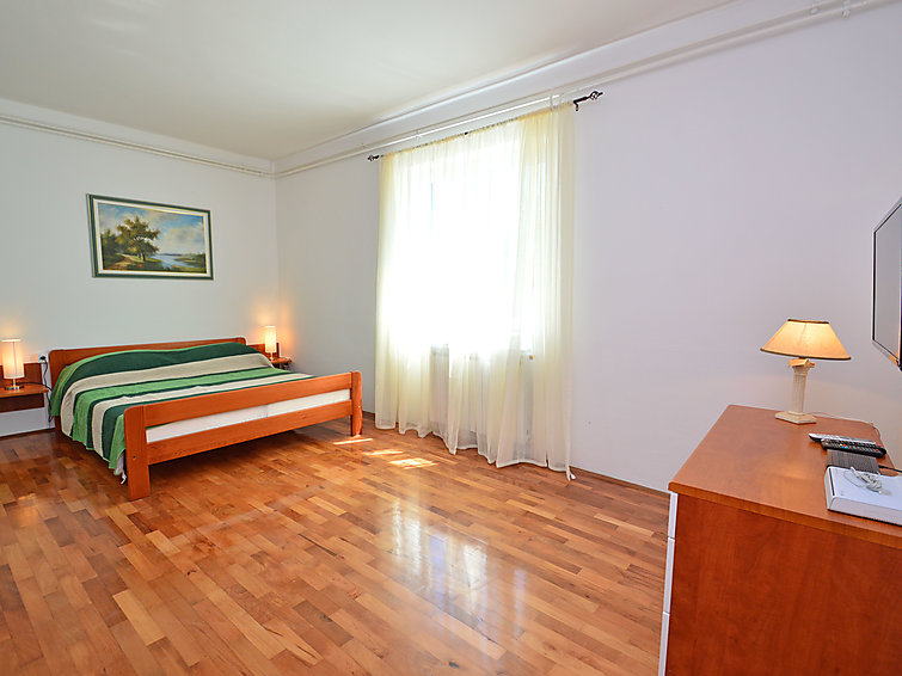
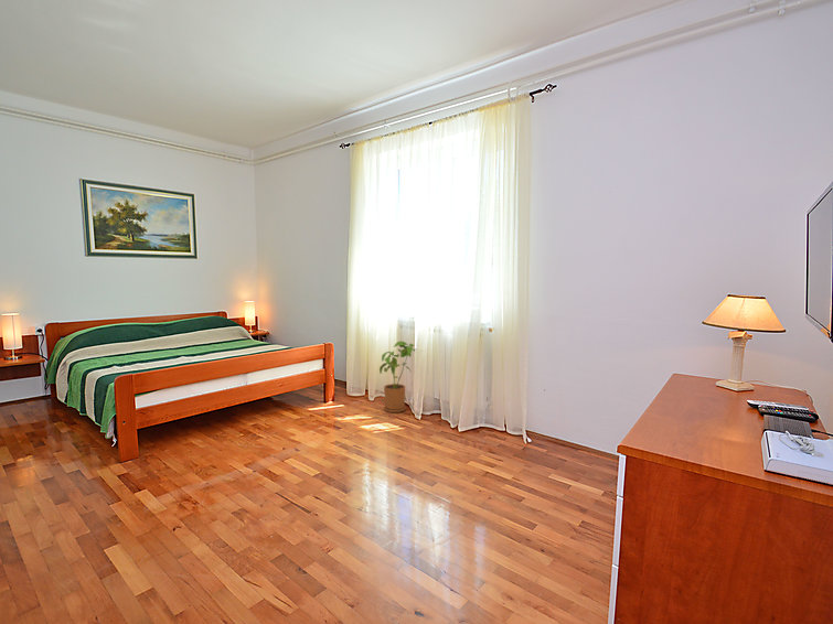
+ house plant (394, 376)
